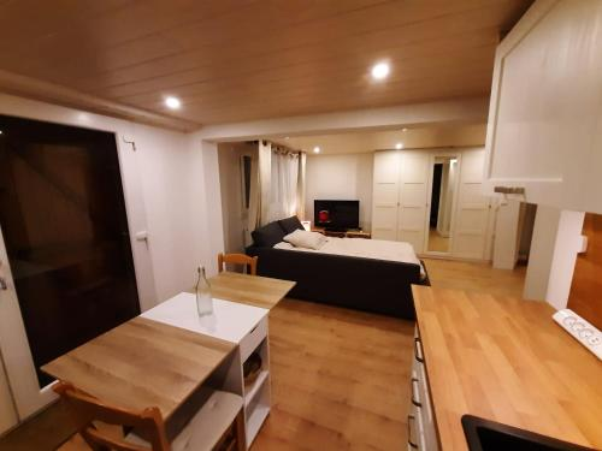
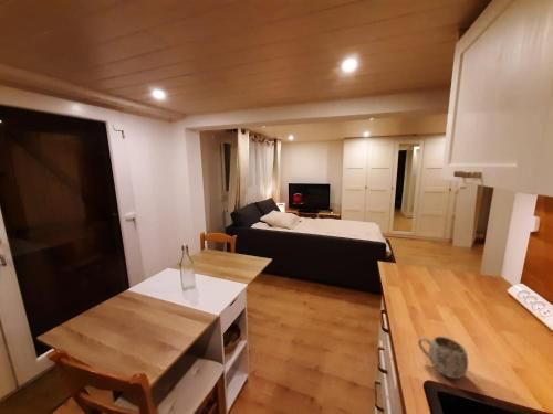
+ mug (440, 354)
